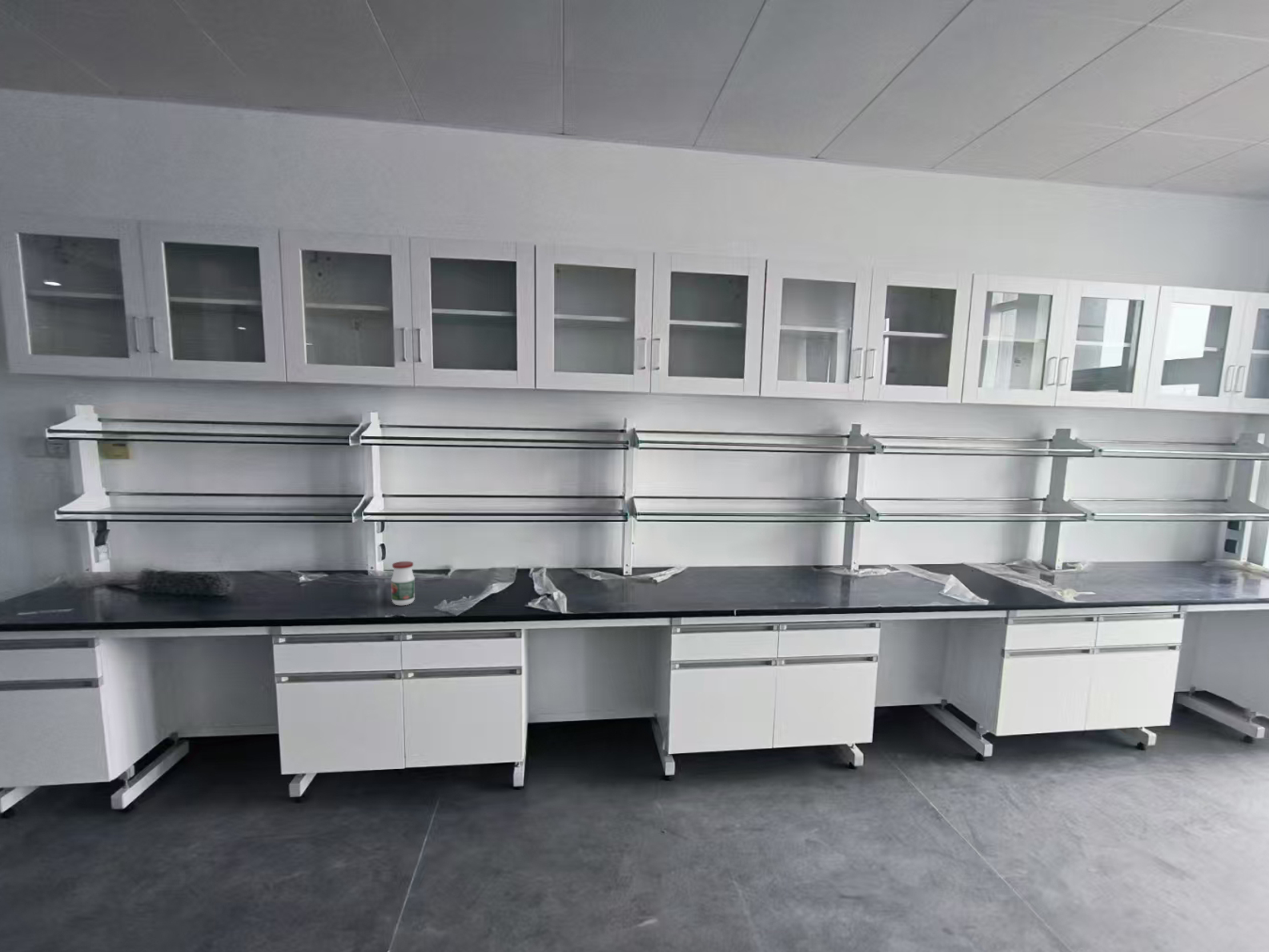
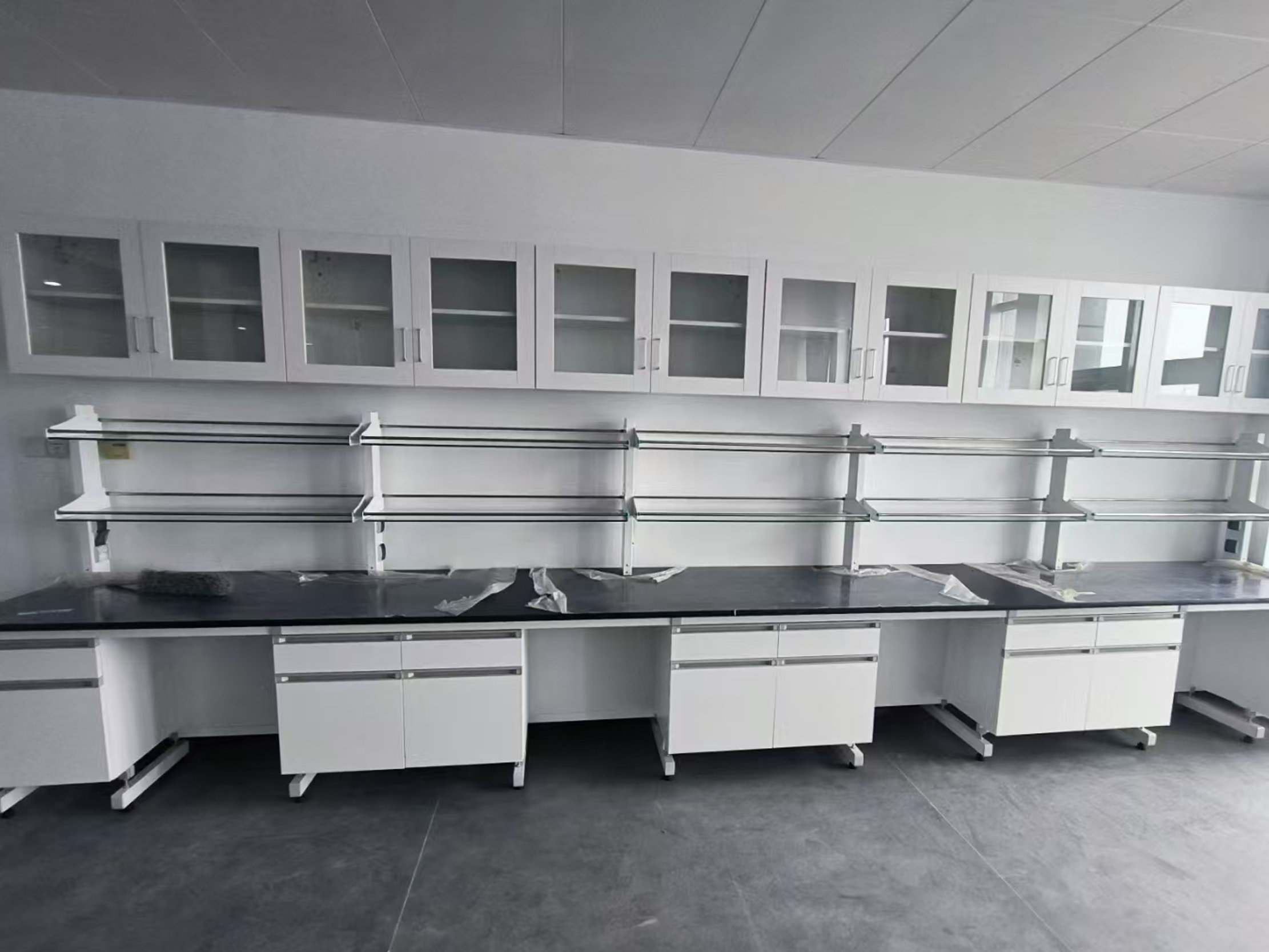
- jar (403, 583)
